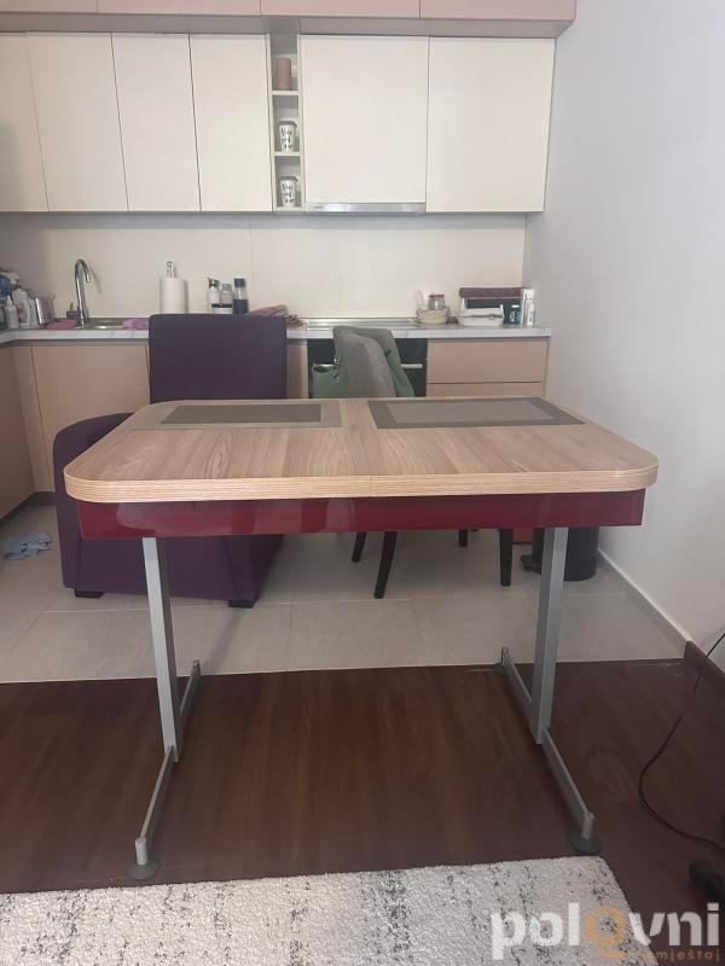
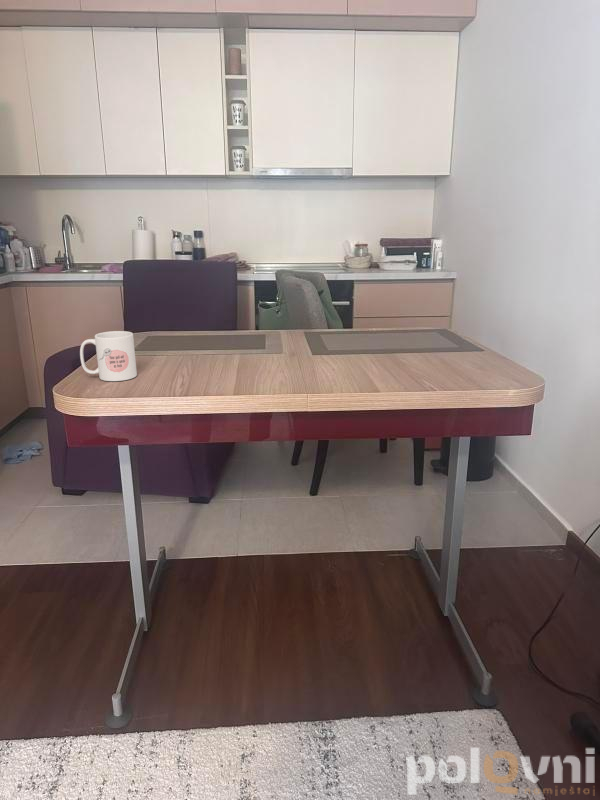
+ mug (107, 356)
